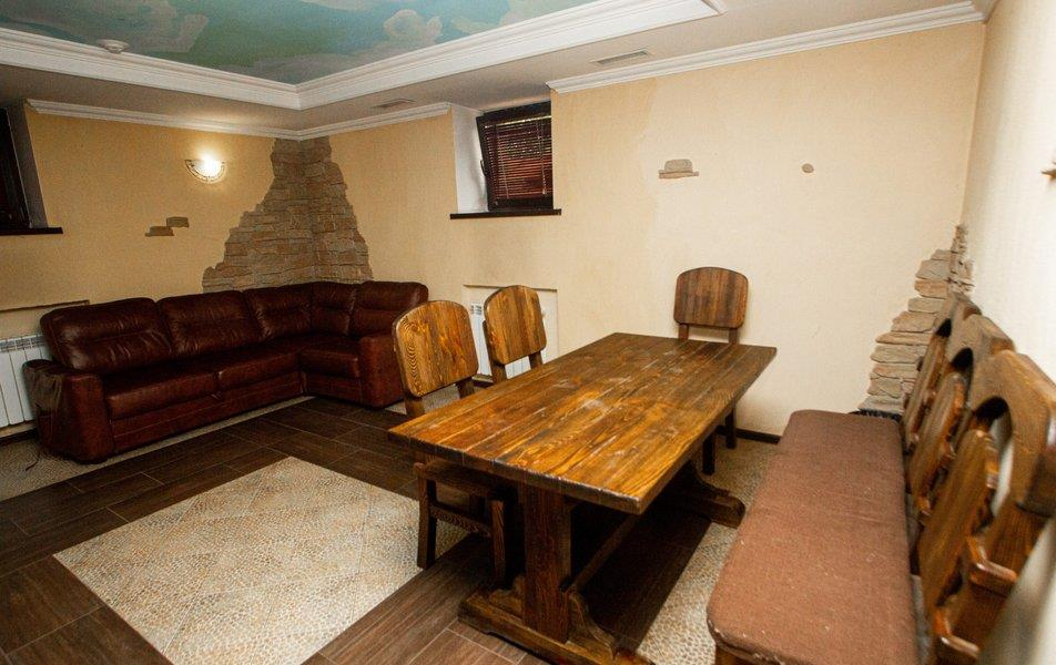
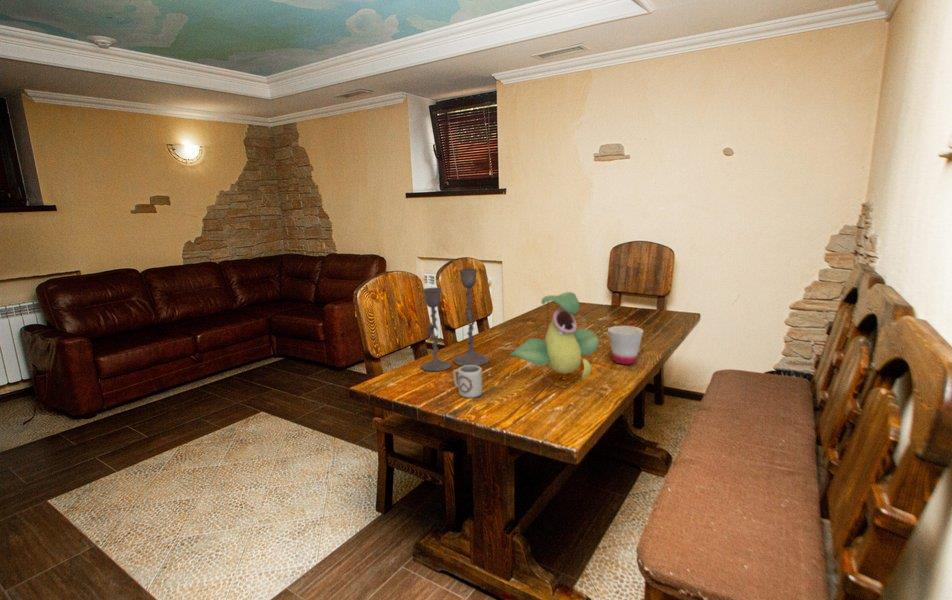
+ cup (467, 380)
+ plant (562, 339)
+ cup (625, 345)
+ candlestick (464, 313)
